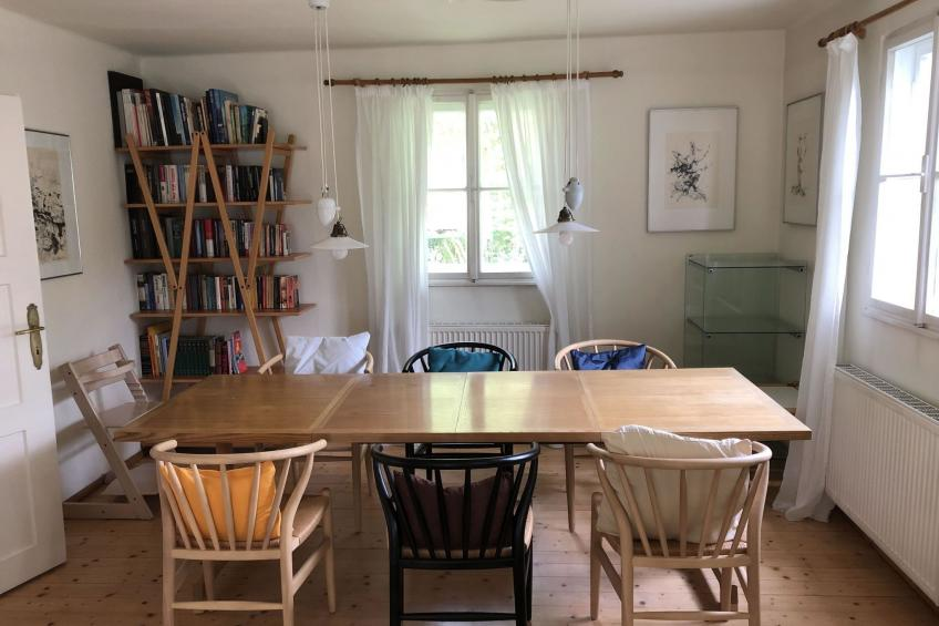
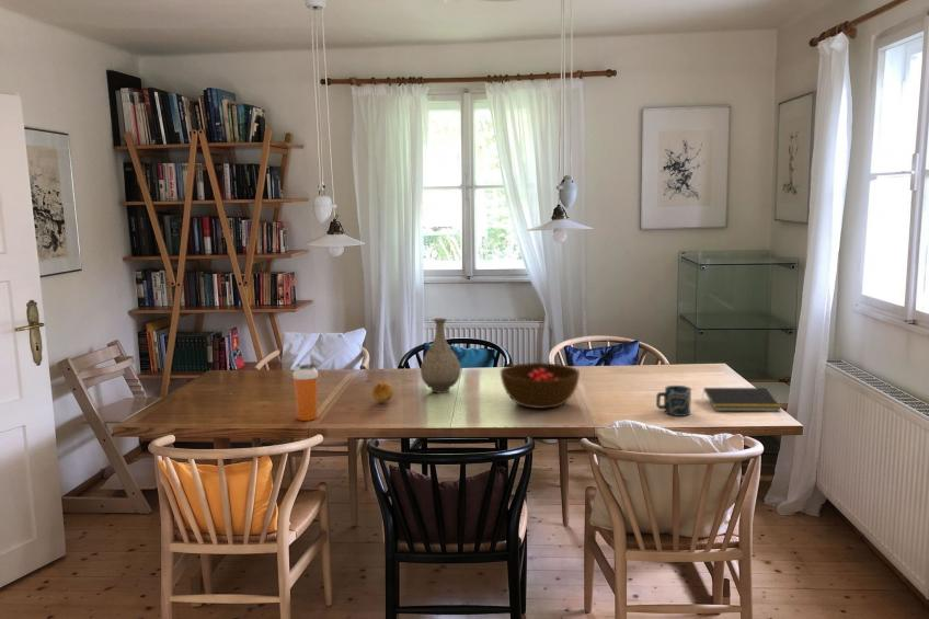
+ fruit (382, 391)
+ vase (440, 355)
+ notepad (741, 399)
+ cup (673, 400)
+ shaker bottle (306, 391)
+ bowl (539, 387)
